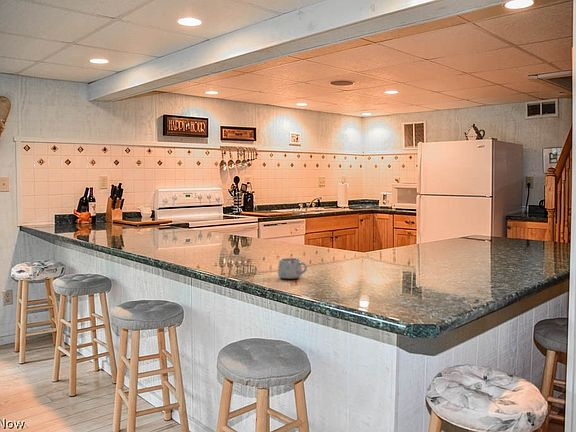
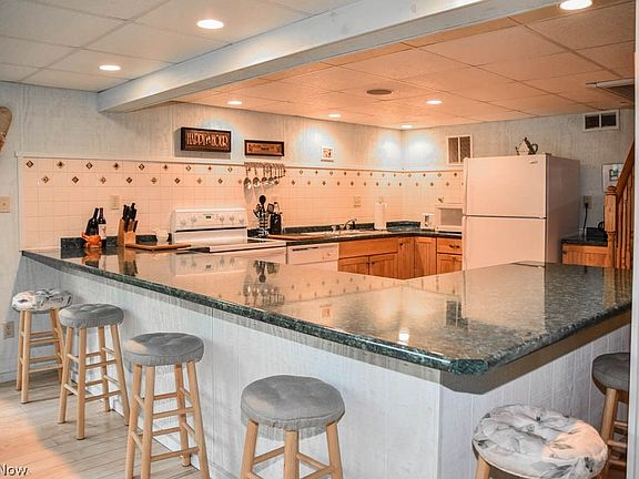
- mug (293, 269)
